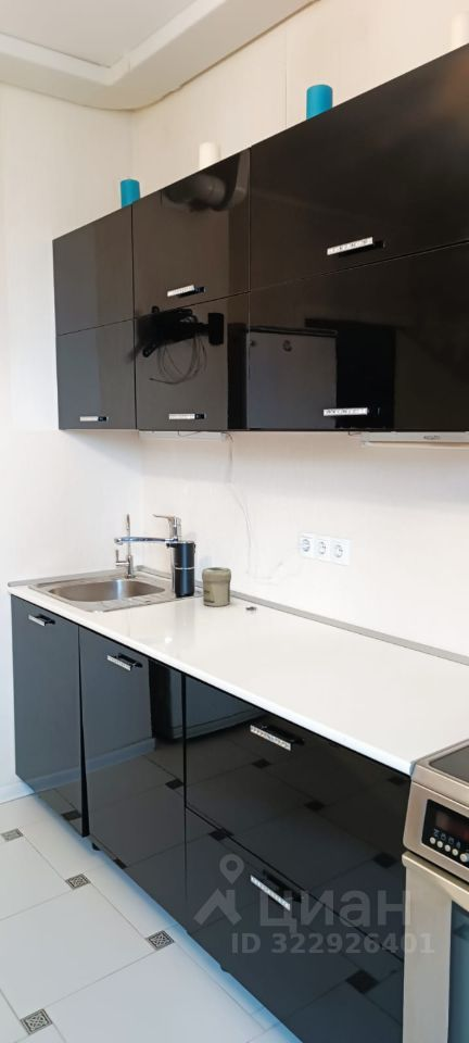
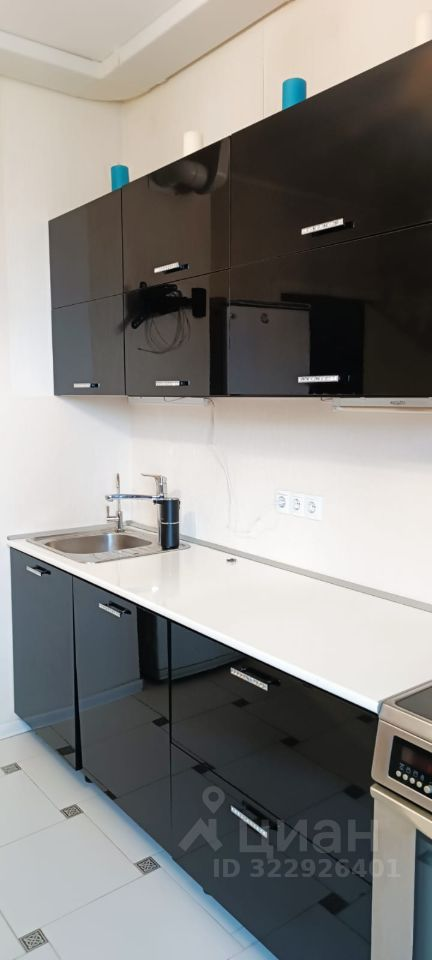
- jar (216, 586)
